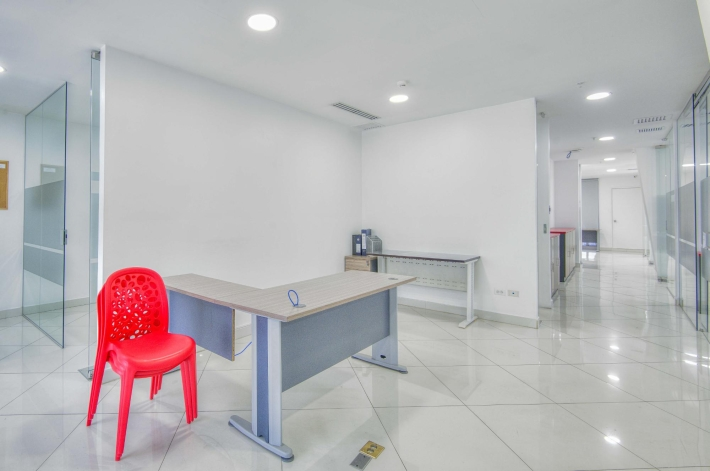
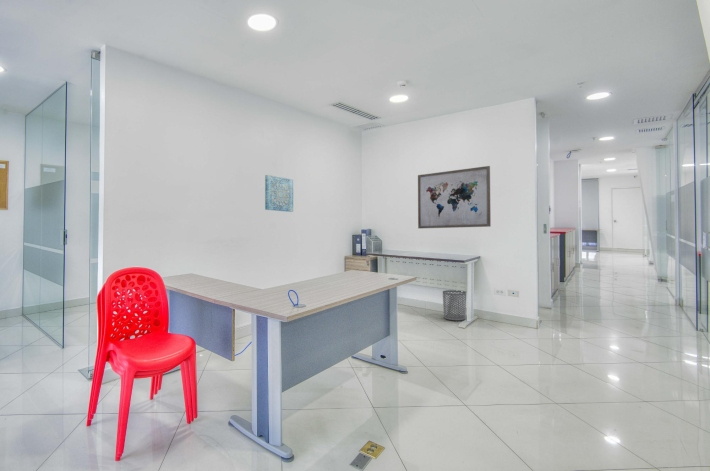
+ wall art (451, 199)
+ waste bin (454, 305)
+ wall art (279, 194)
